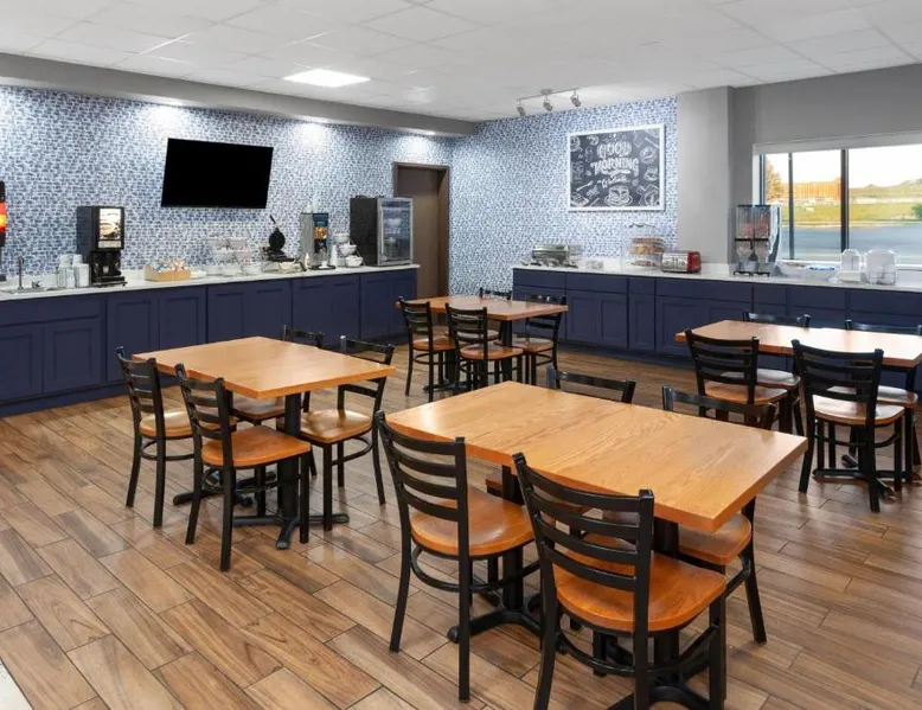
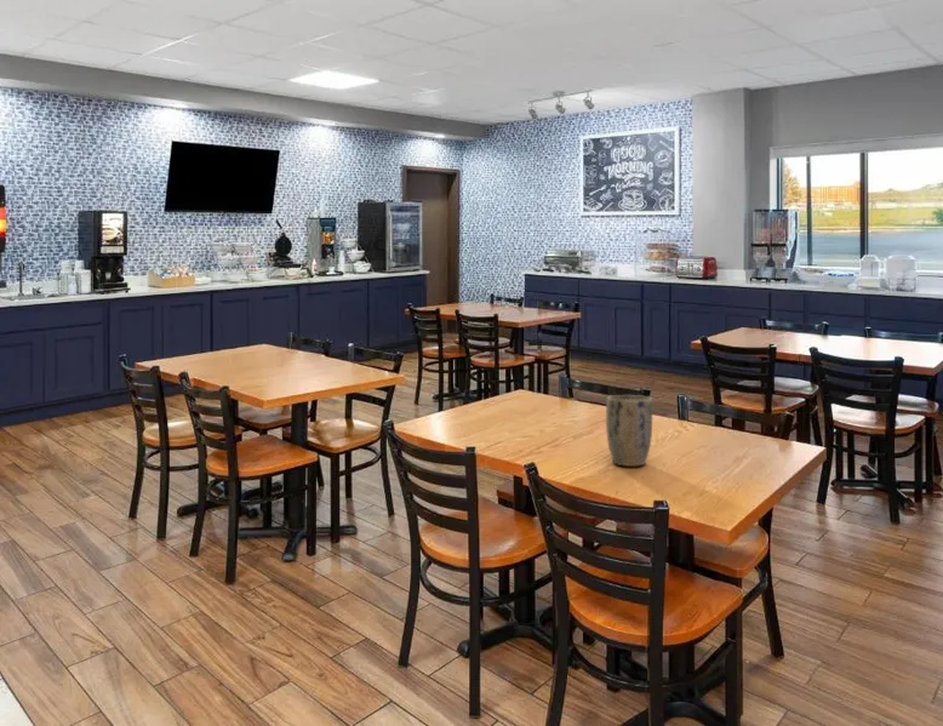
+ plant pot (628, 430)
